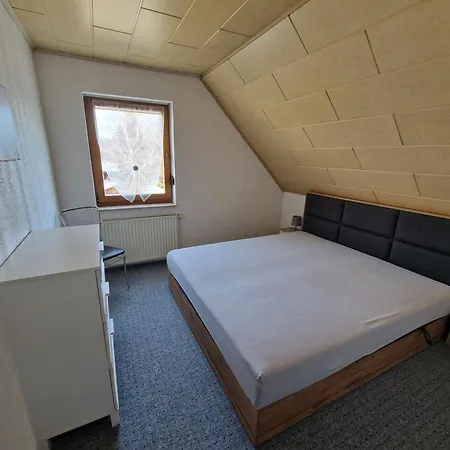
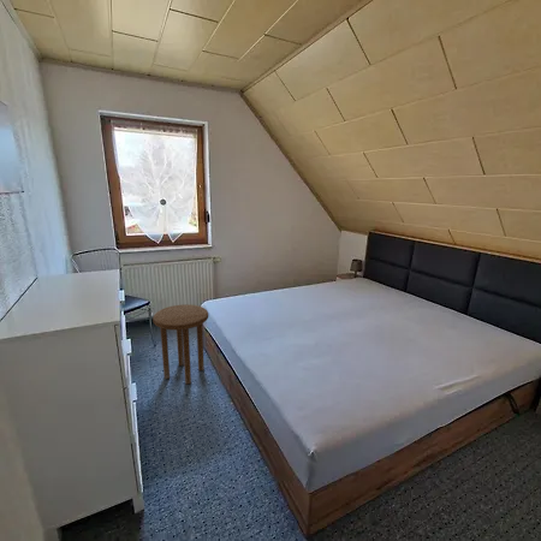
+ side table (183, 344)
